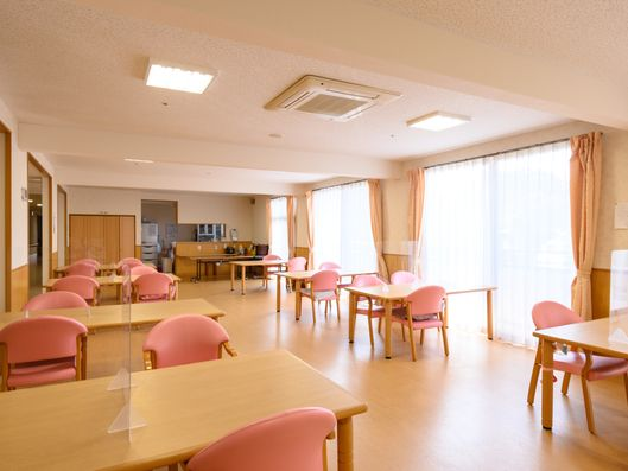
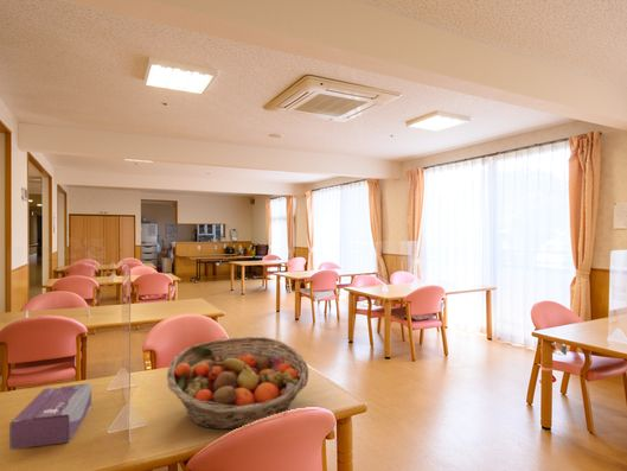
+ fruit basket (239, 378)
+ tissue box (55, 412)
